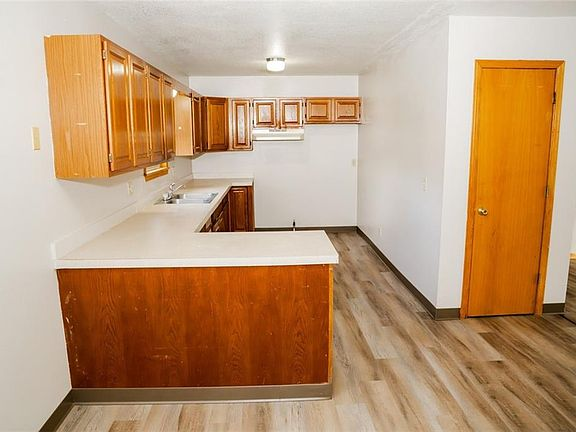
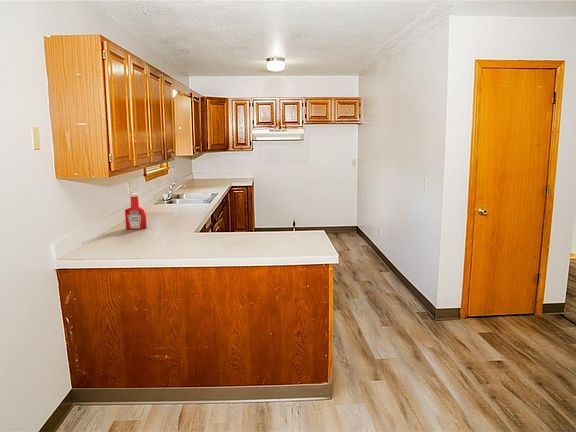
+ soap bottle (135, 211)
